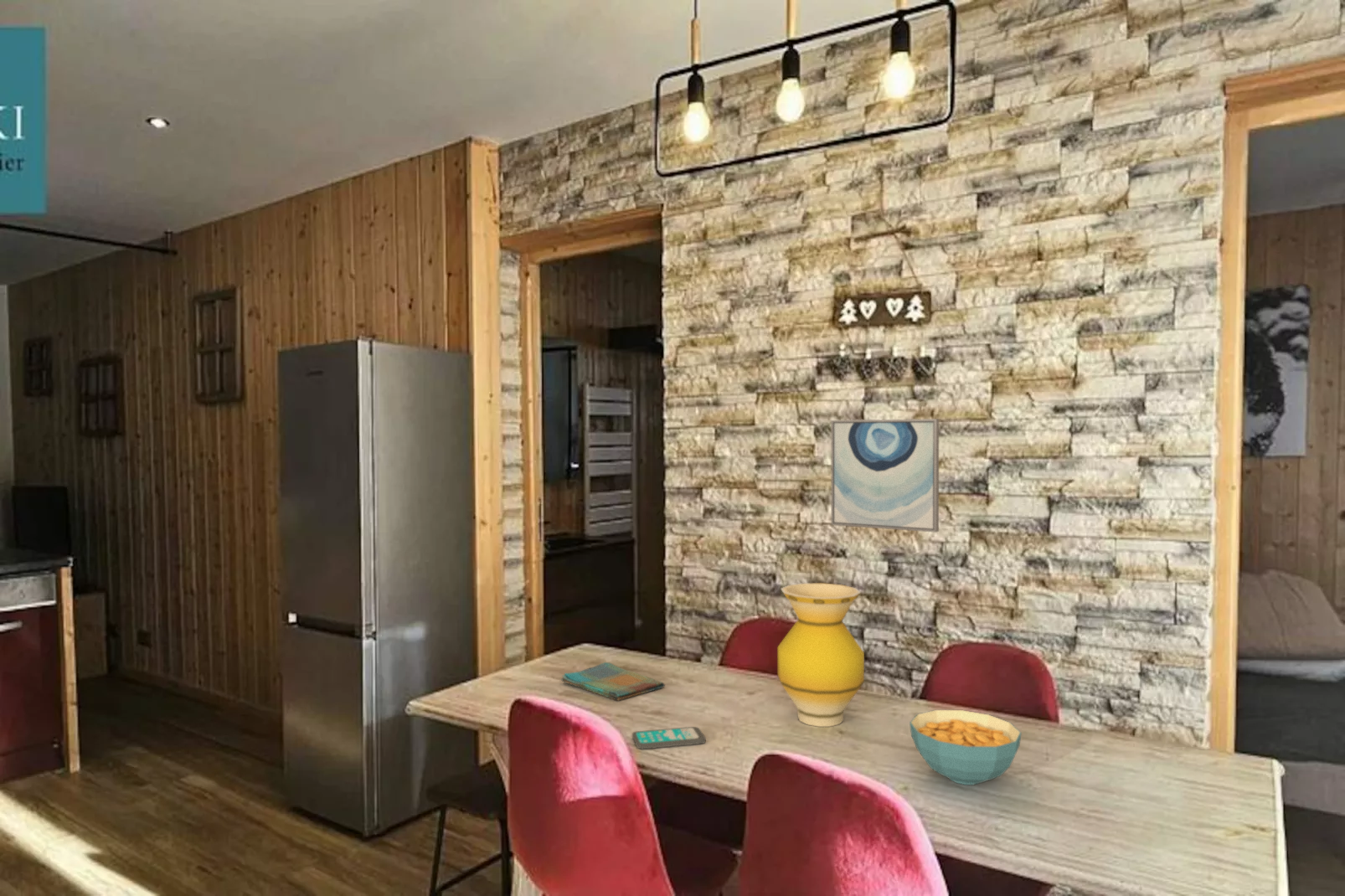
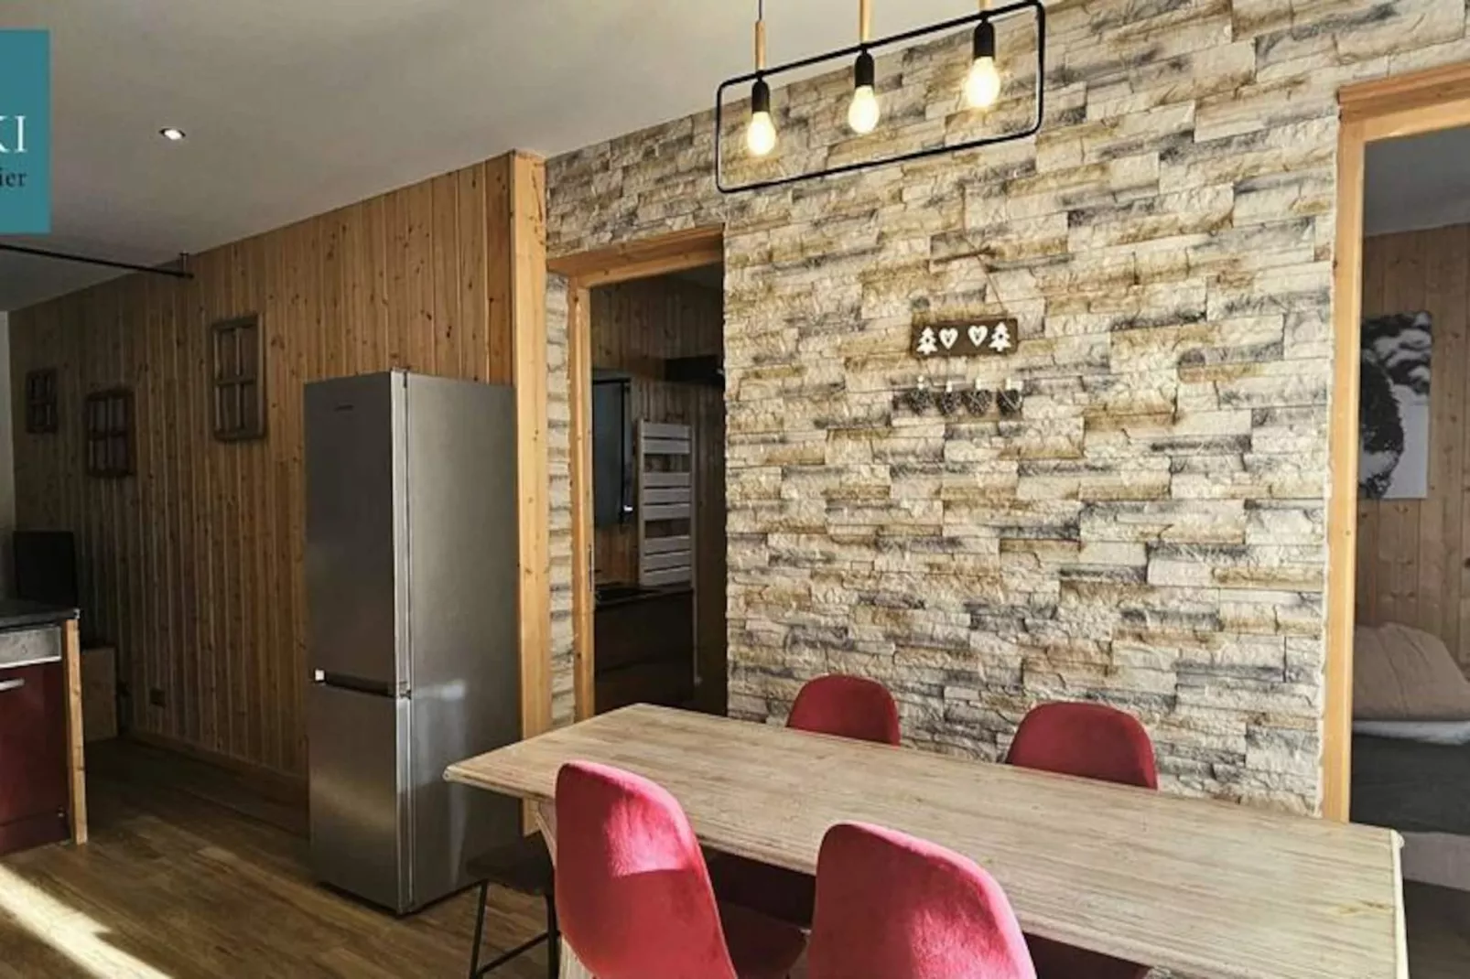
- wall art (883, 474)
- cereal bowl (964, 753)
- dish towel (612, 680)
- vase (820, 654)
- smartphone (668, 737)
